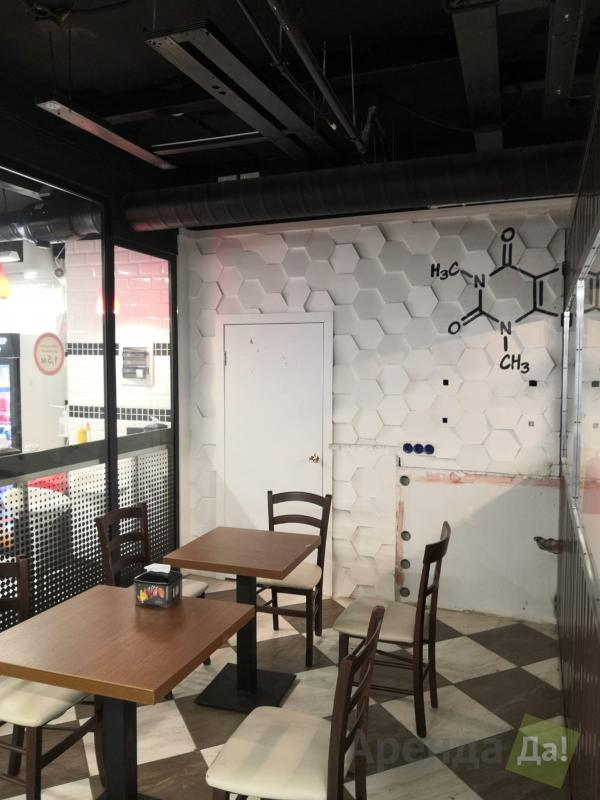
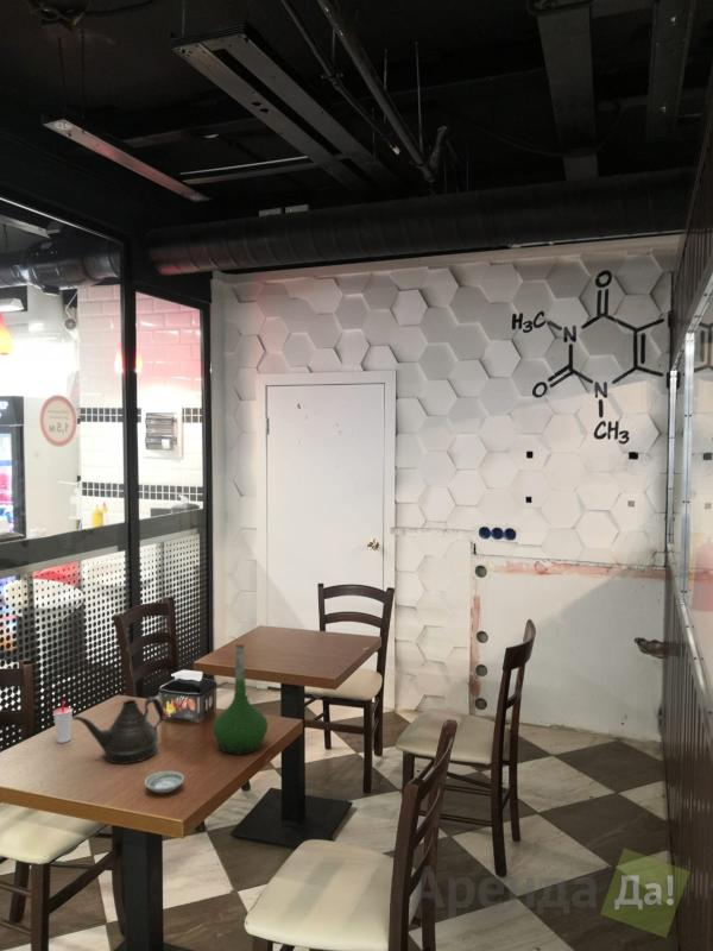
+ saucer (164, 783)
+ vase (240, 694)
+ cup (63, 720)
+ teapot (119, 729)
